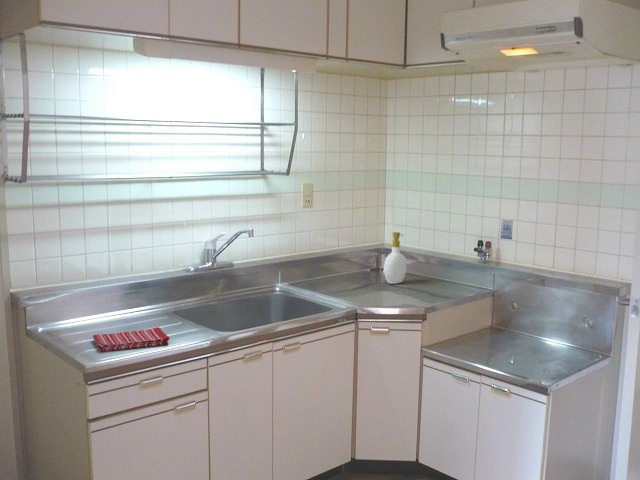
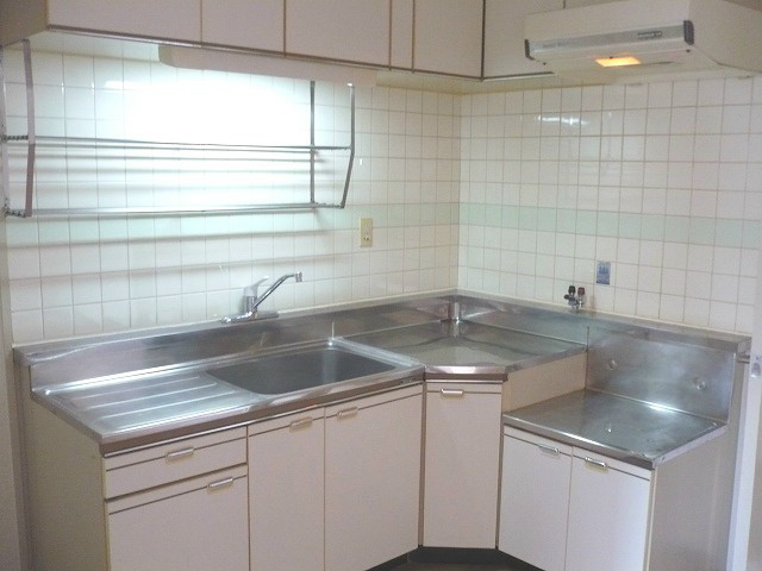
- dish towel (131, 338)
- soap bottle (396, 257)
